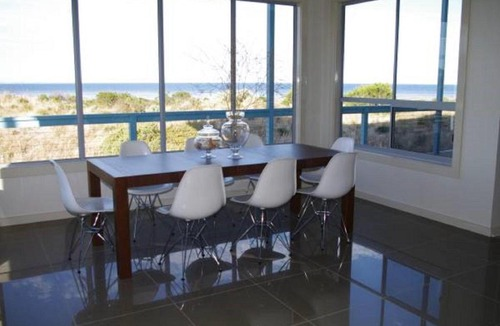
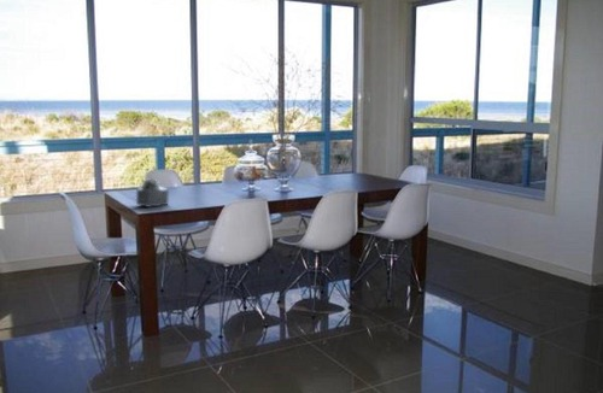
+ succulent plant (152, 192)
